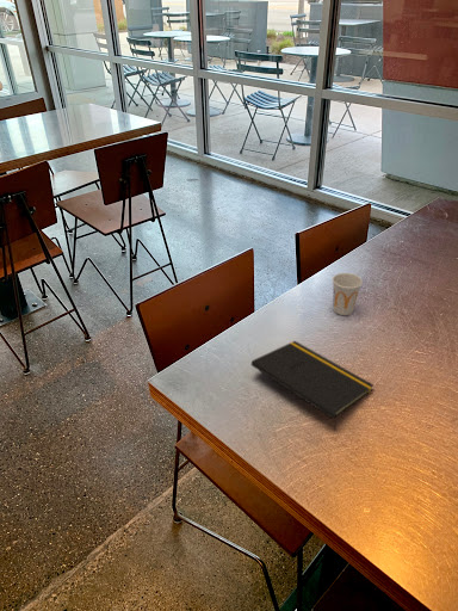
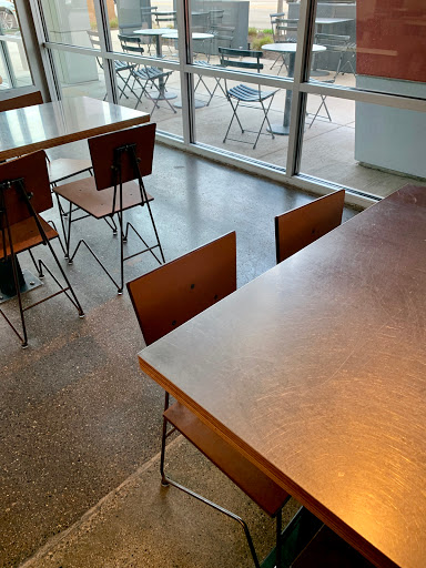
- cup (345, 295)
- notepad (311, 375)
